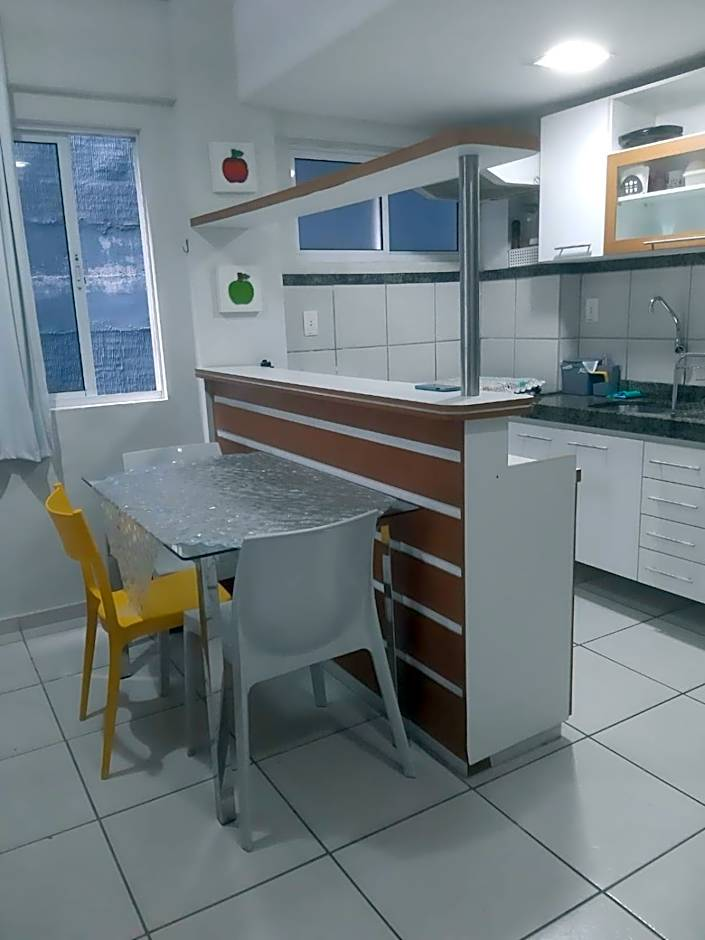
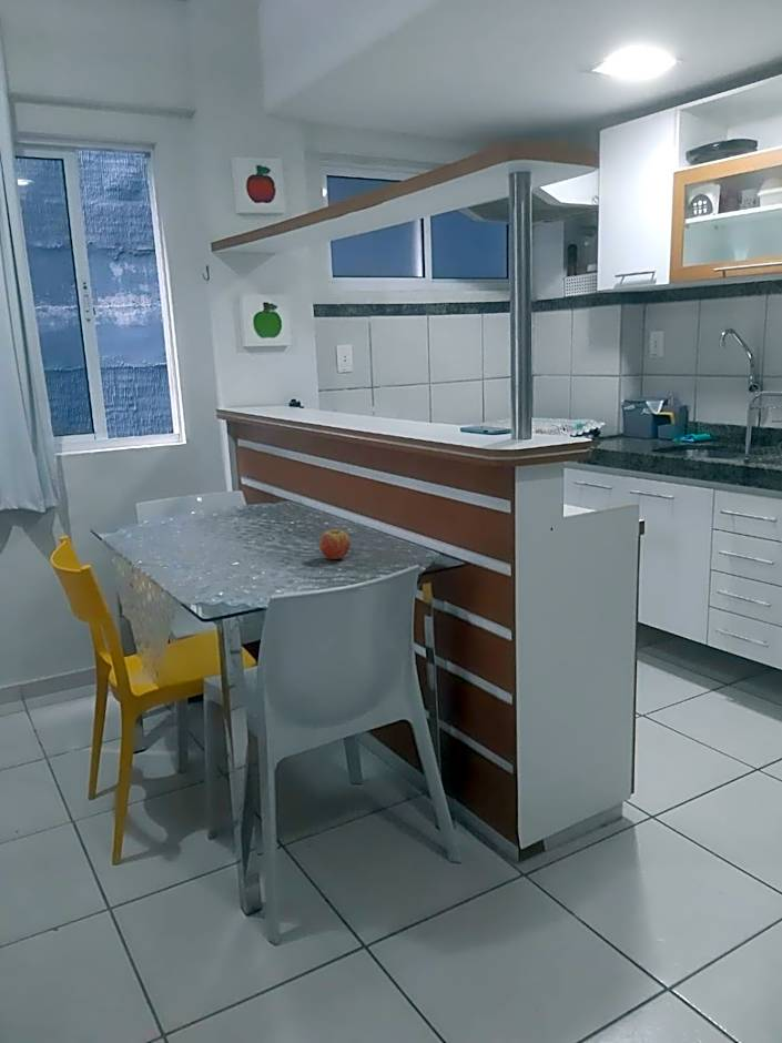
+ fruit (334, 544)
